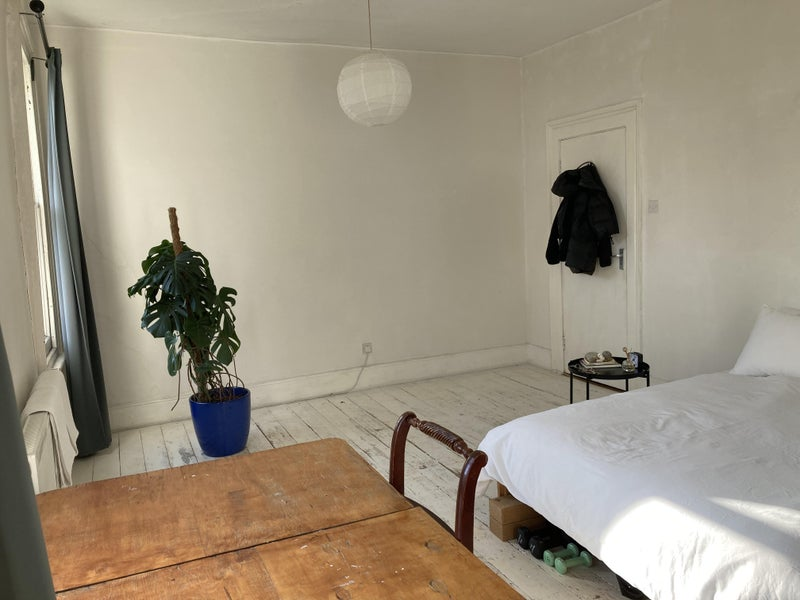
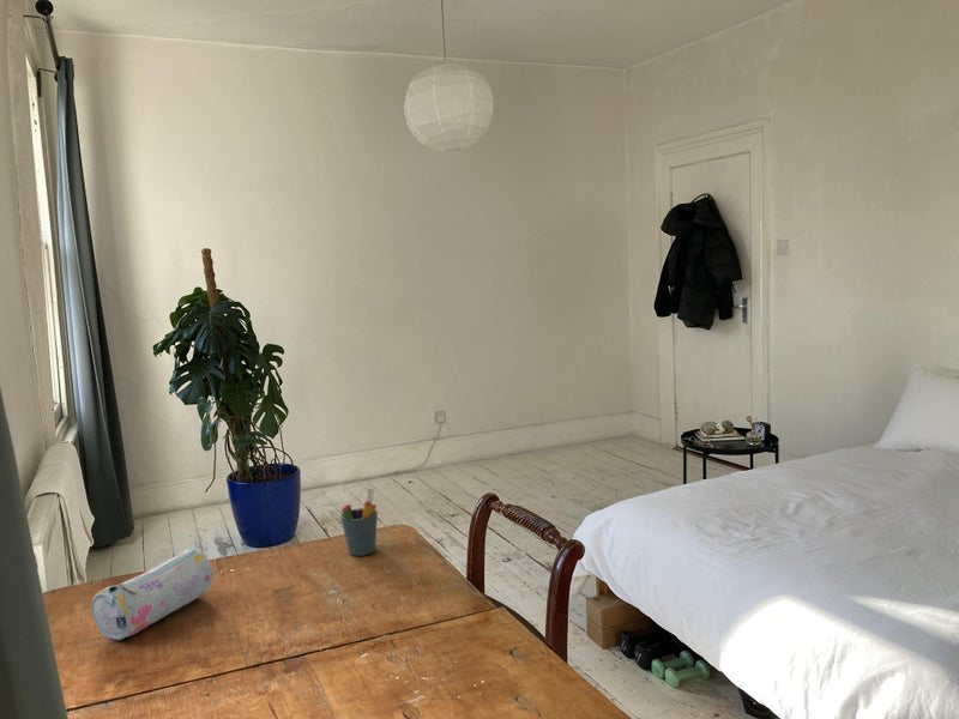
+ pen holder (360, 522)
+ pencil case (153, 591)
